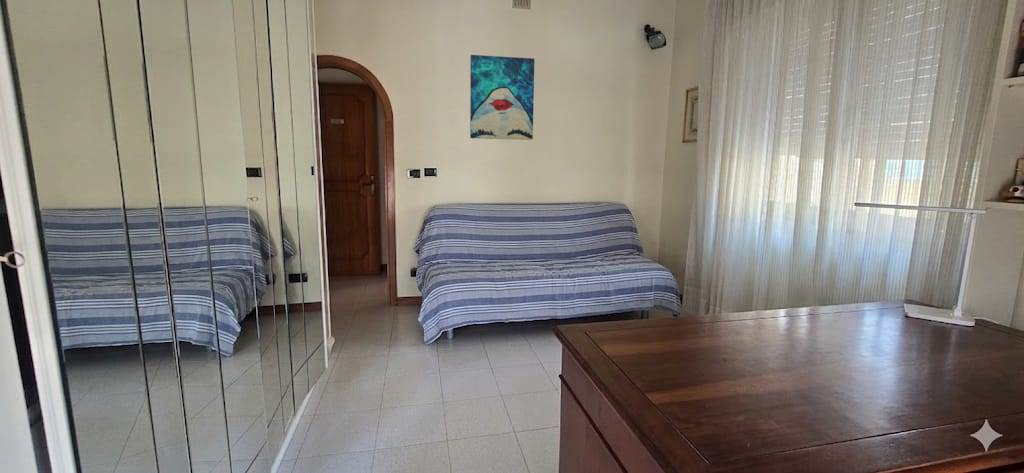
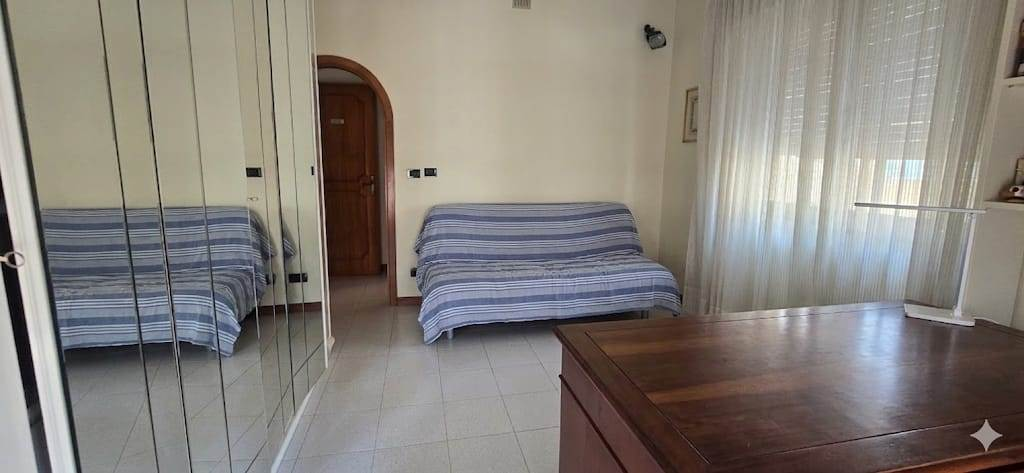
- wall art (502, 98)
